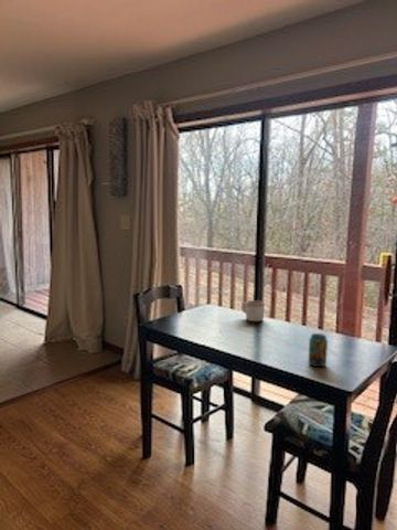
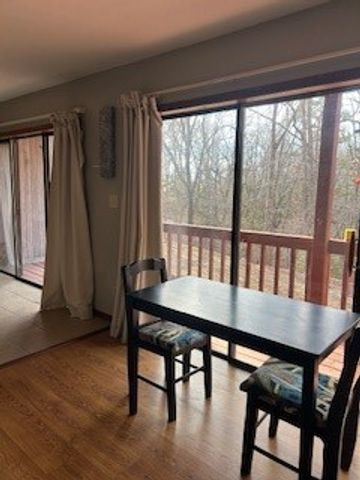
- beverage can (318, 349)
- mug (251, 310)
